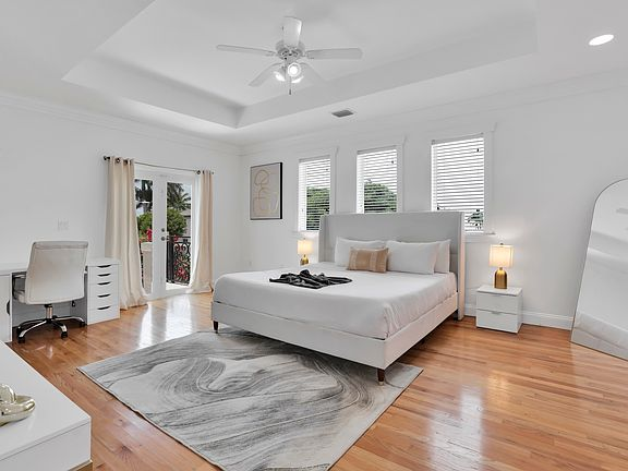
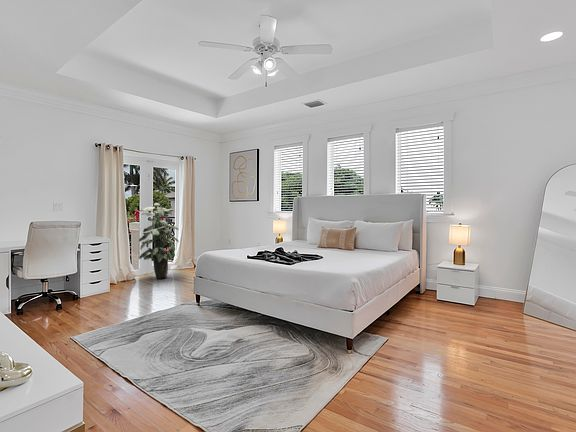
+ indoor plant (158, 240)
